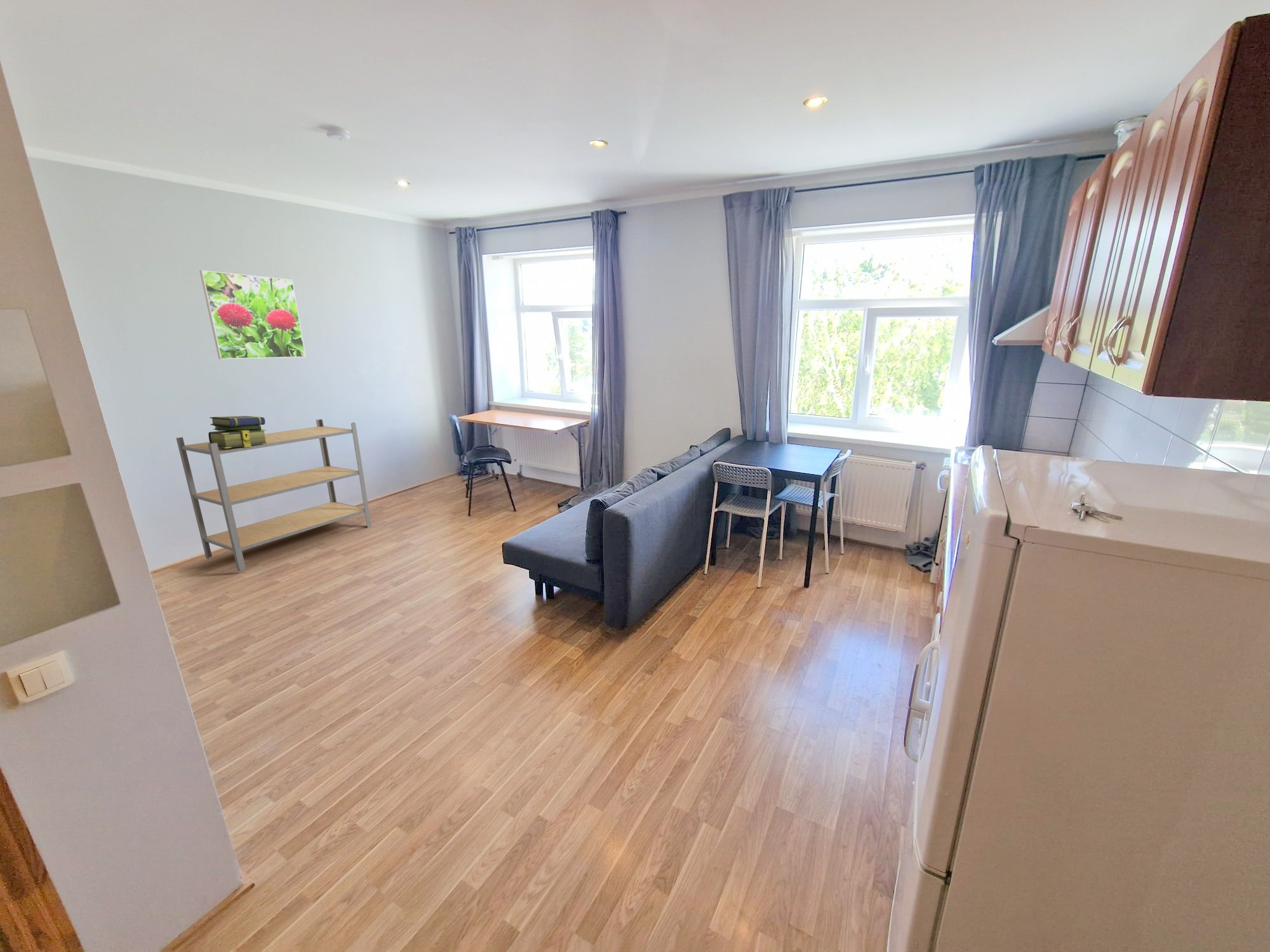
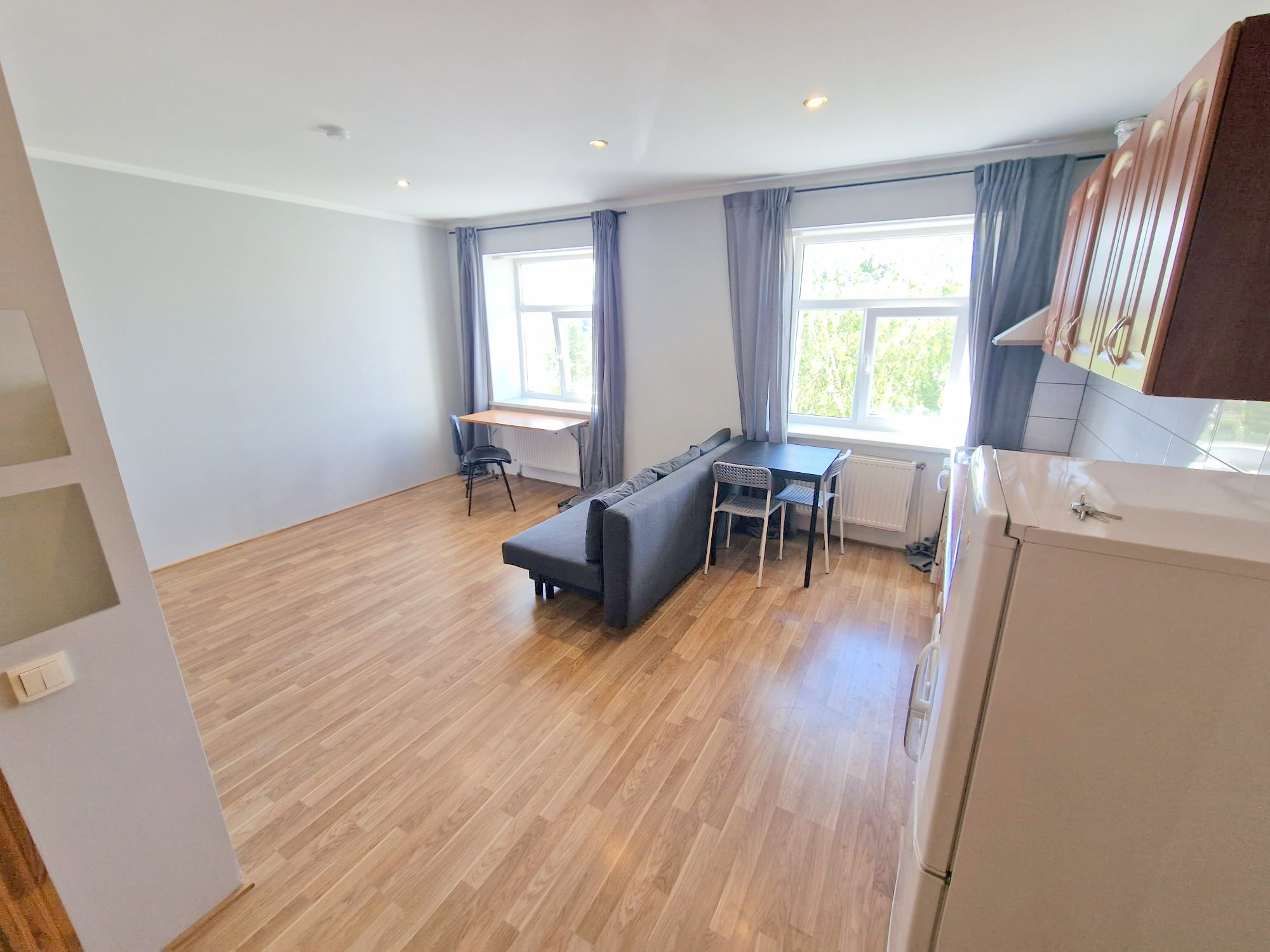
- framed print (257, 317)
- stack of books (238, 430)
- shelving unit (284, 487)
